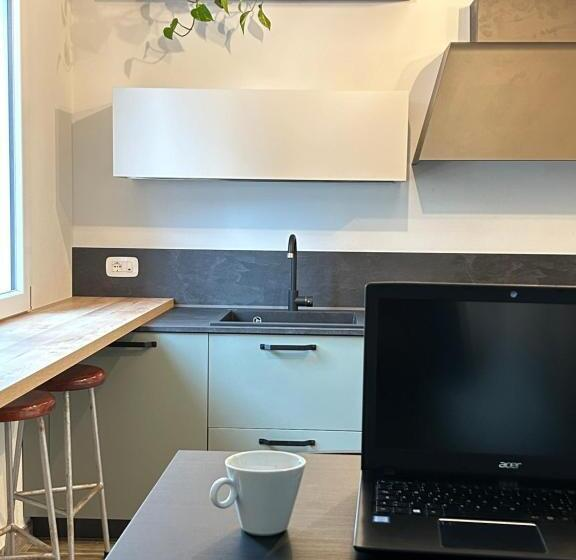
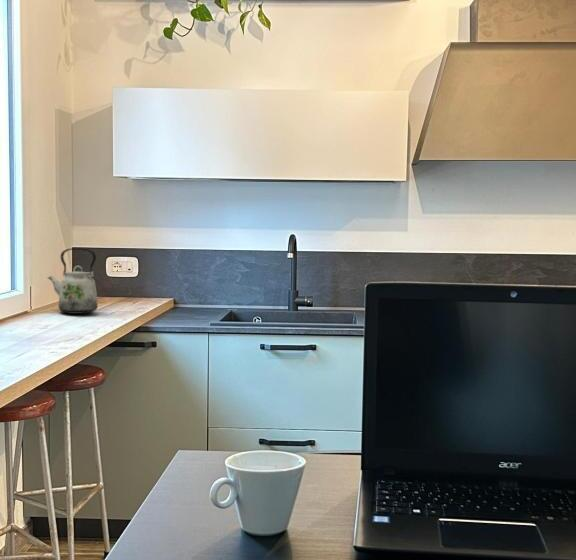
+ kettle (71, 280)
